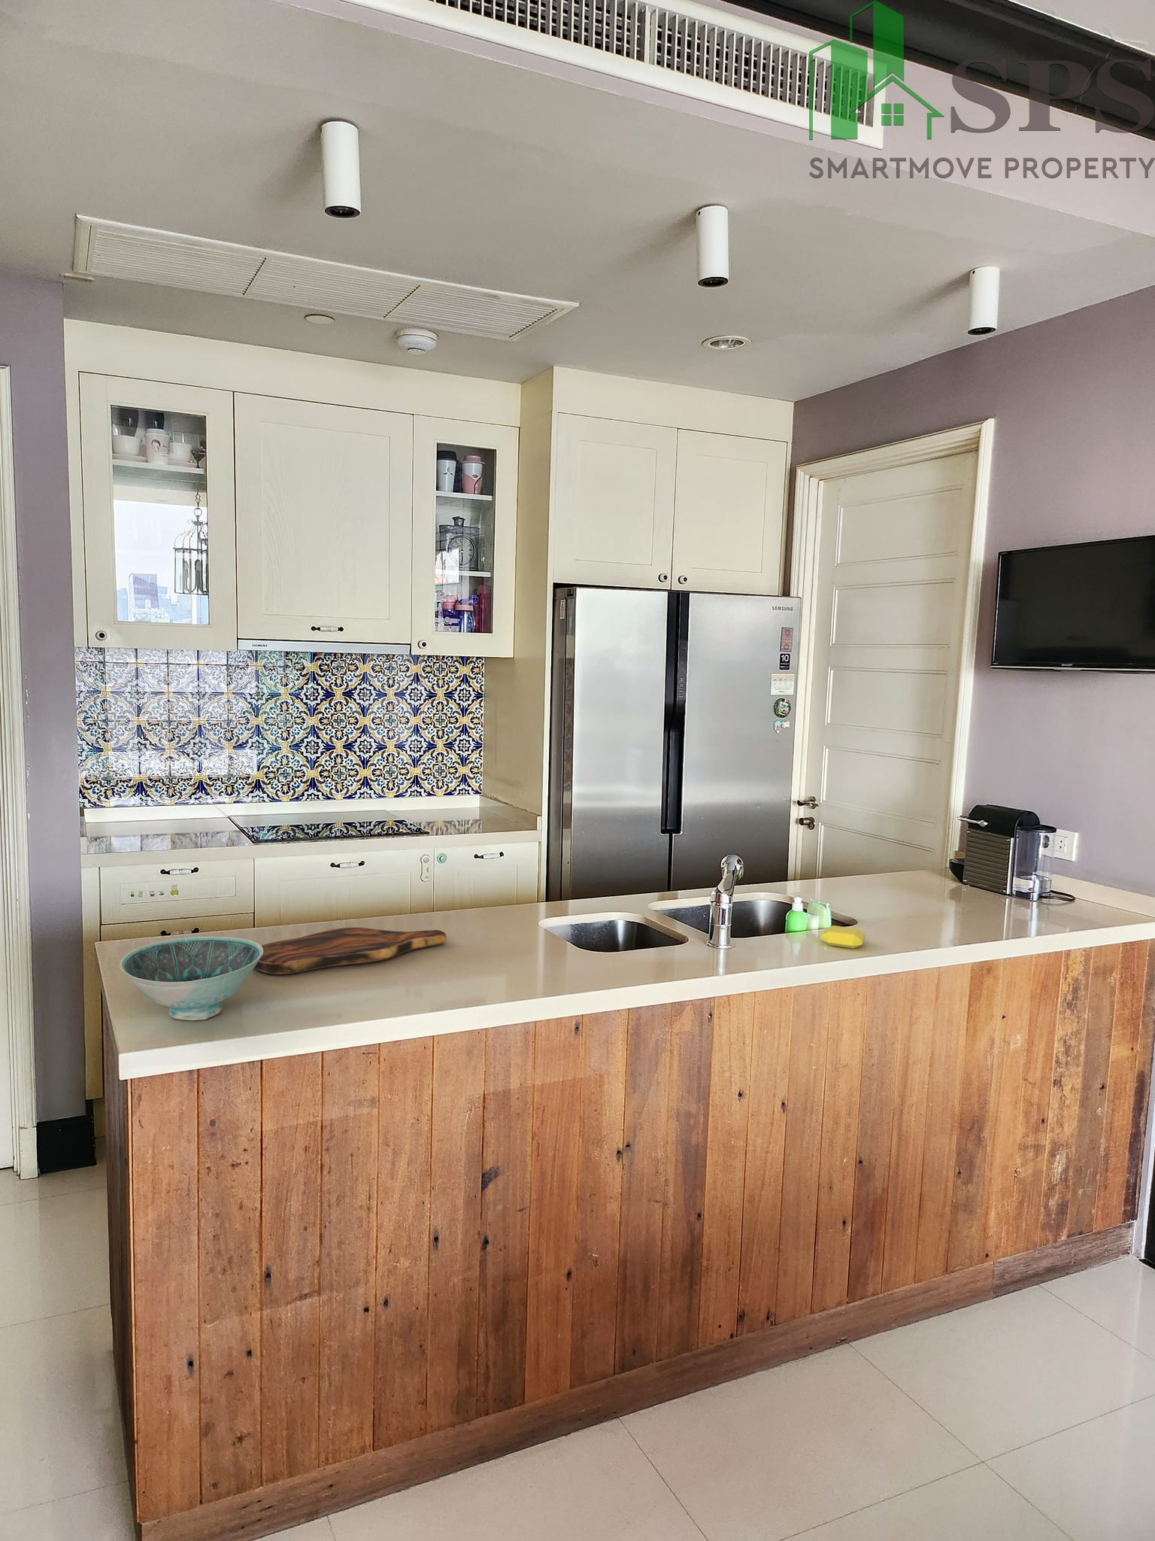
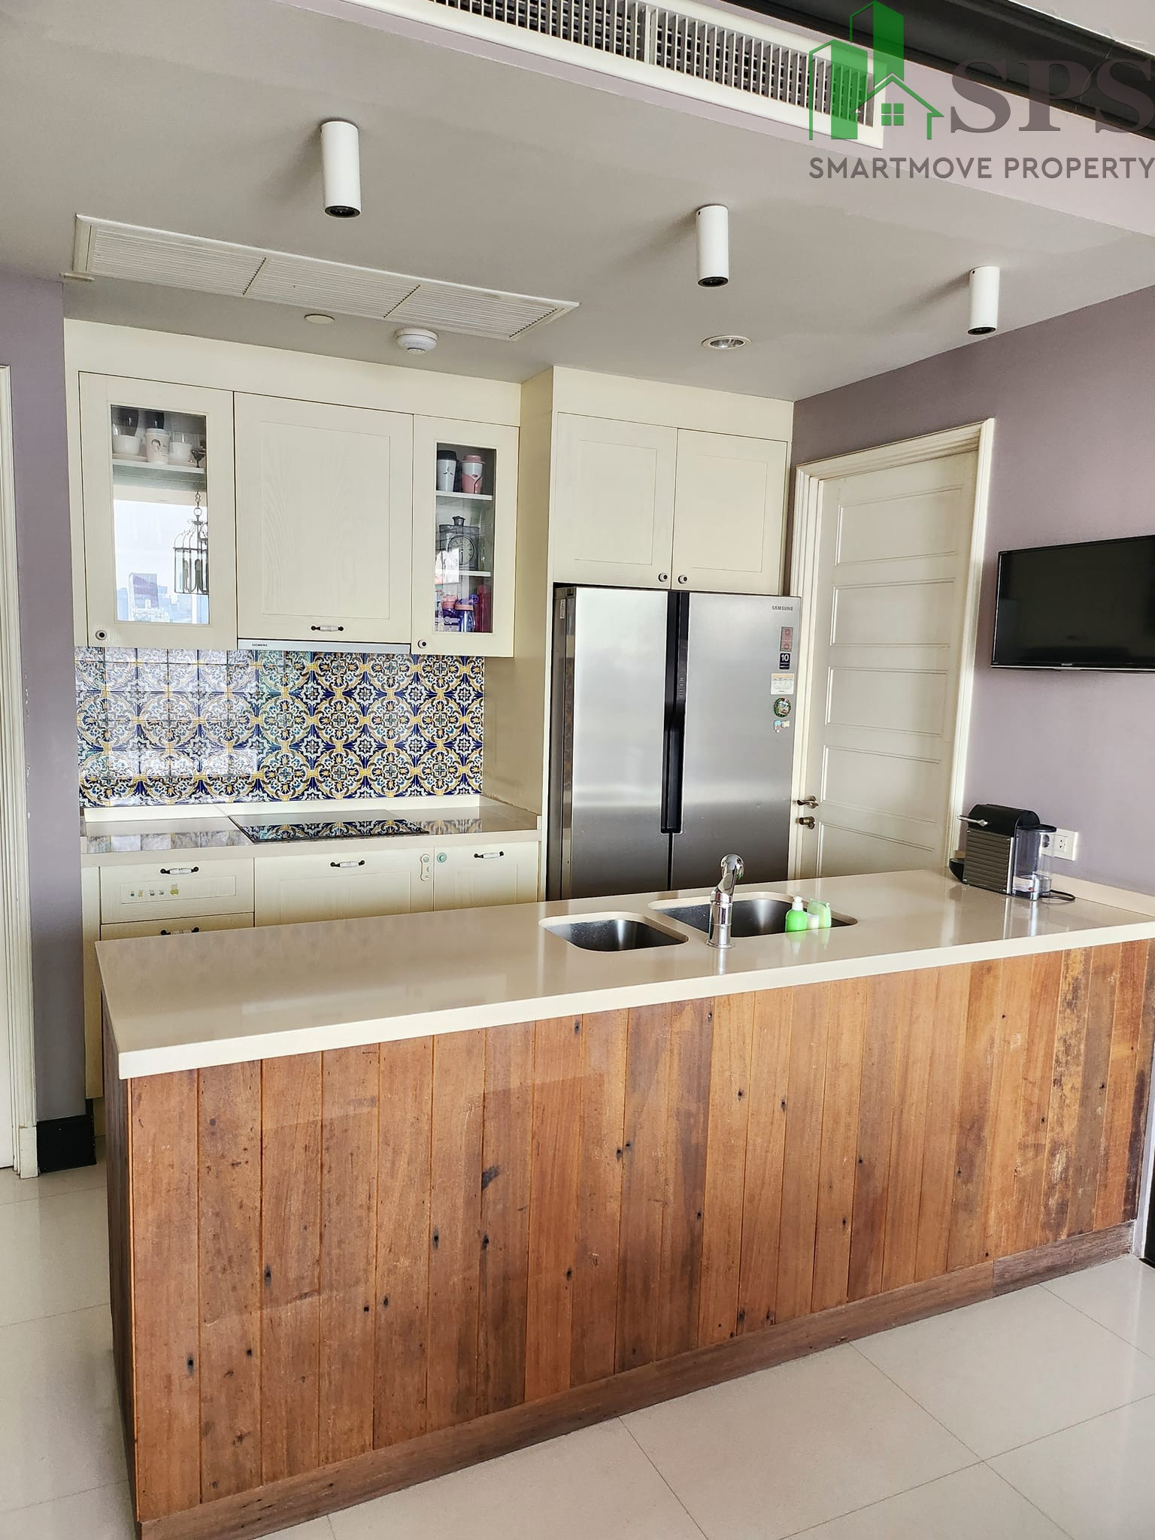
- soap bar (843, 937)
- bowl (193, 983)
- cutting board (349, 945)
